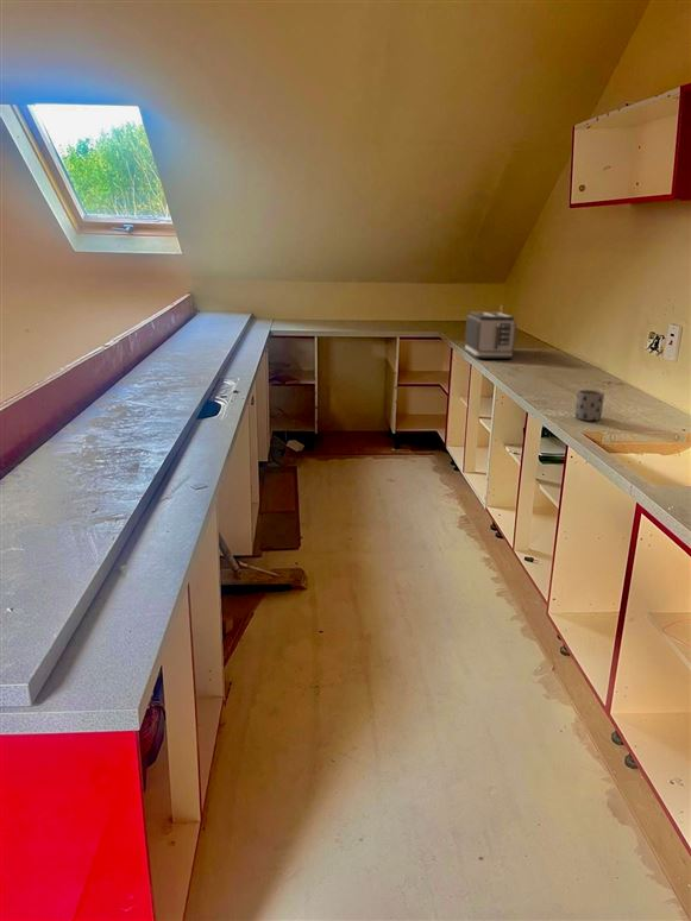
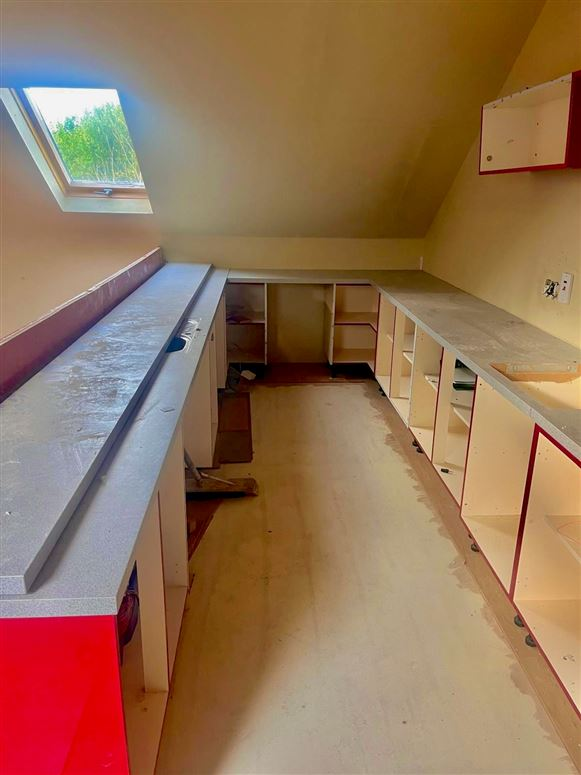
- mug (586, 404)
- toaster (489, 334)
